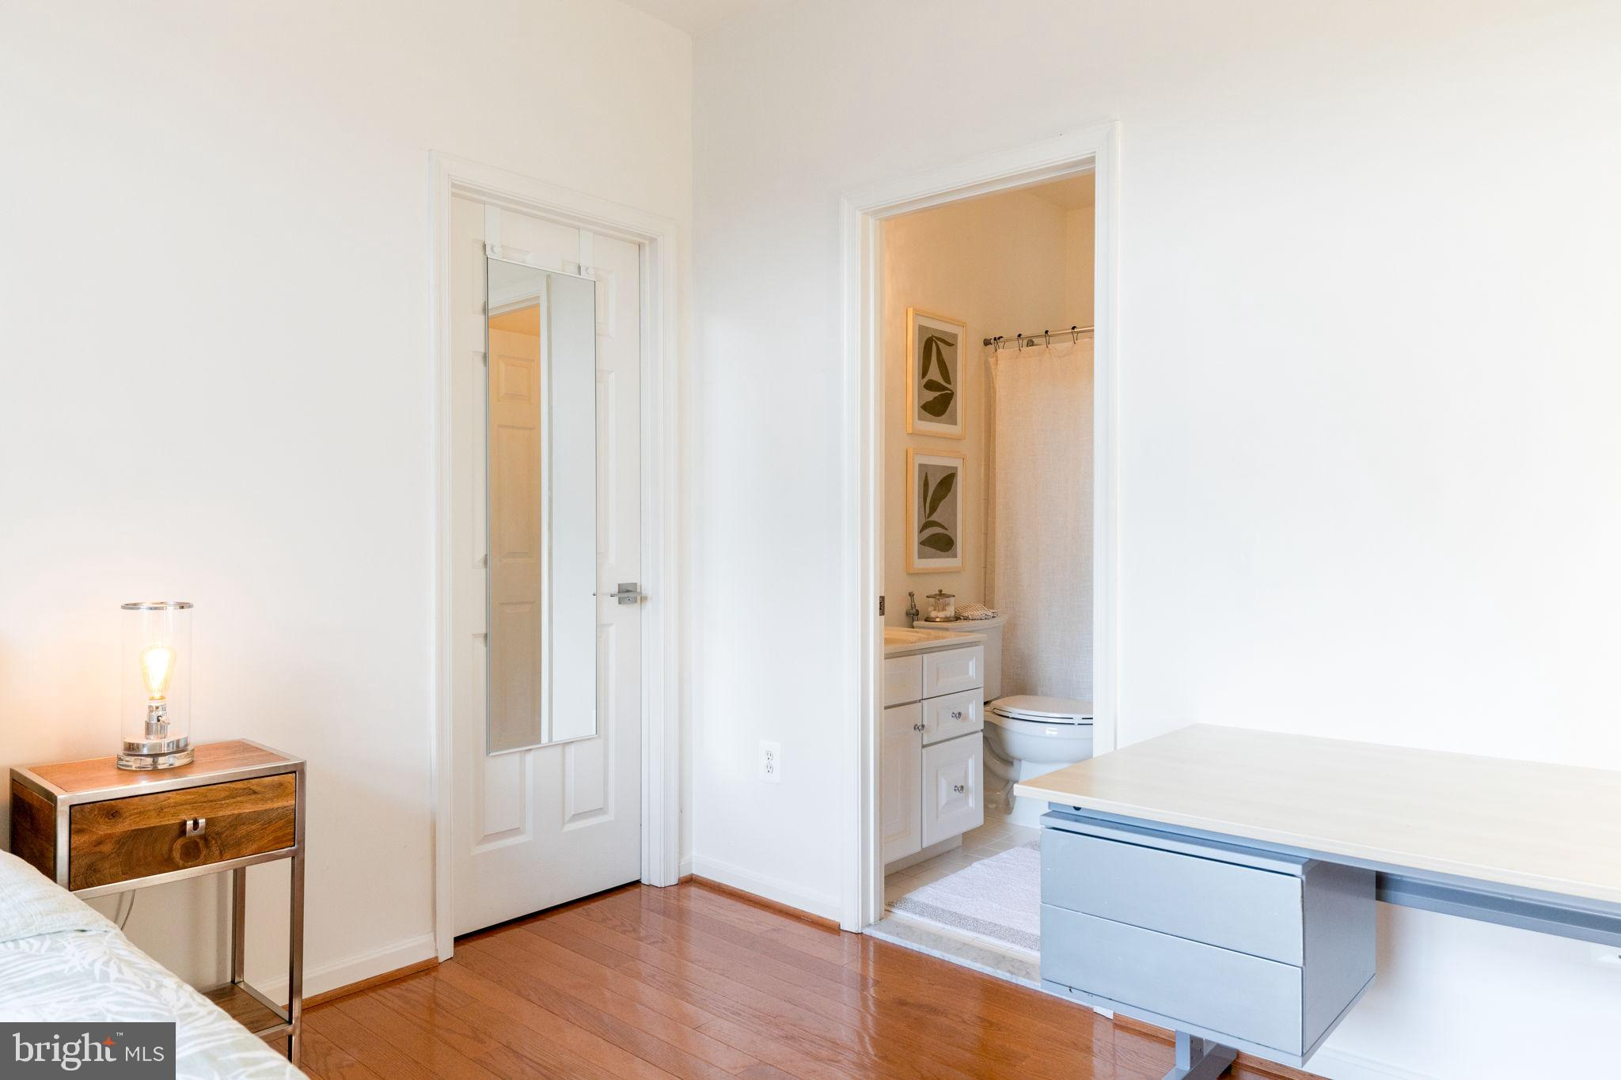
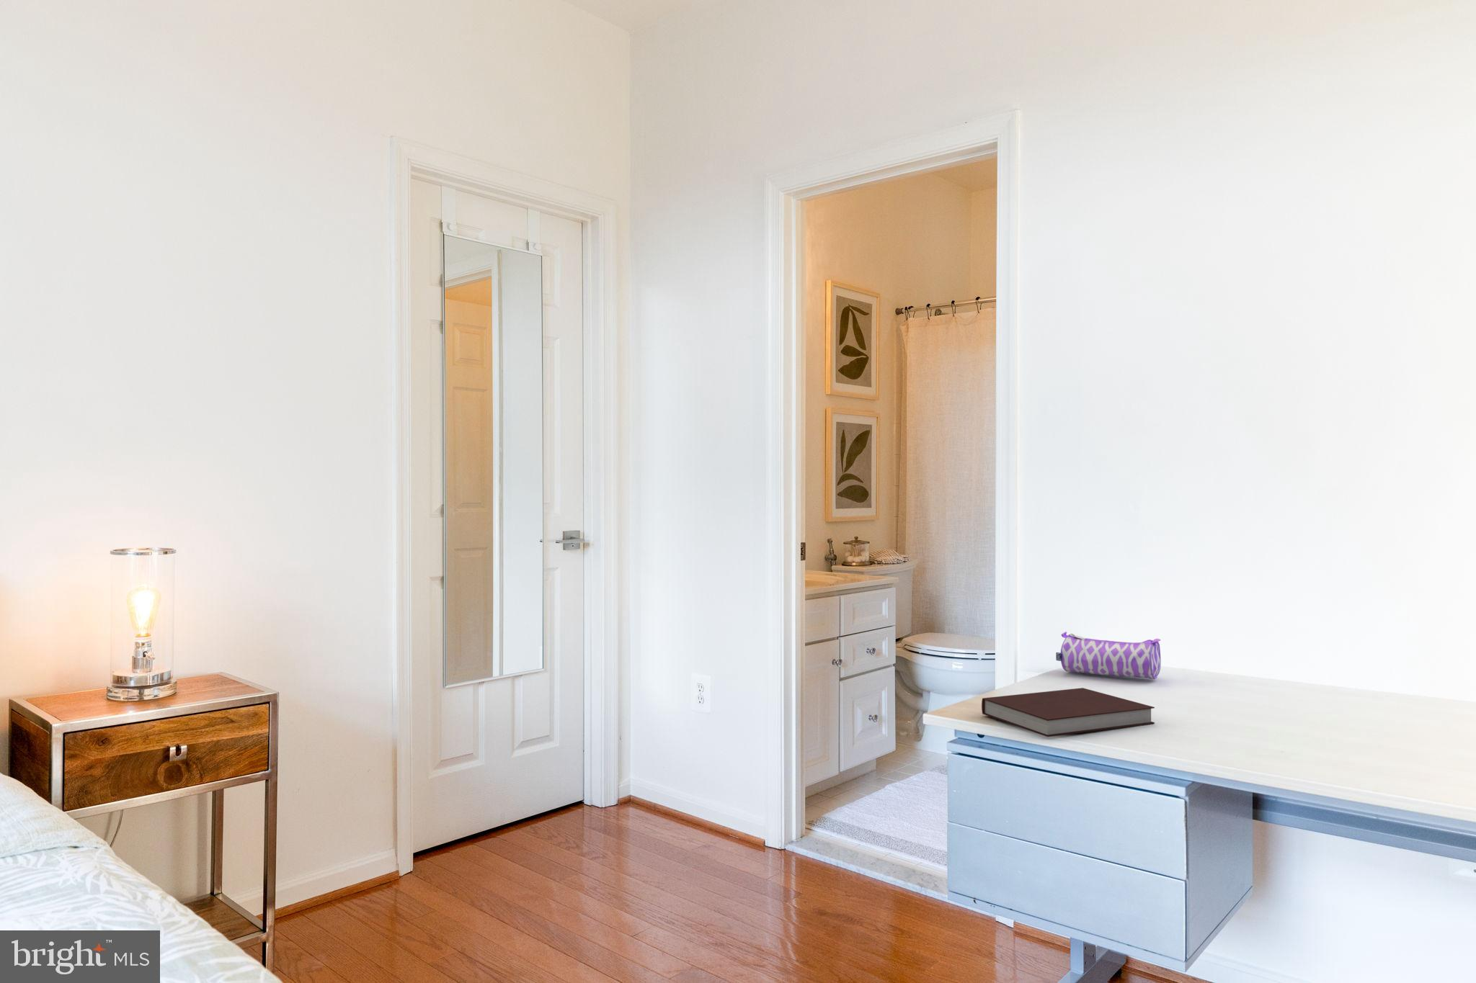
+ notebook (1066, 710)
+ pencil case (1109, 655)
